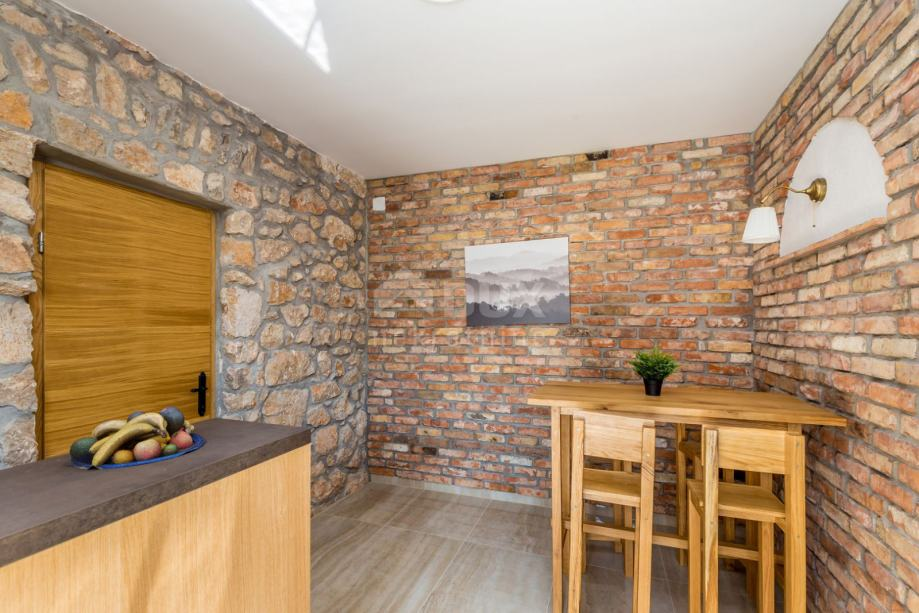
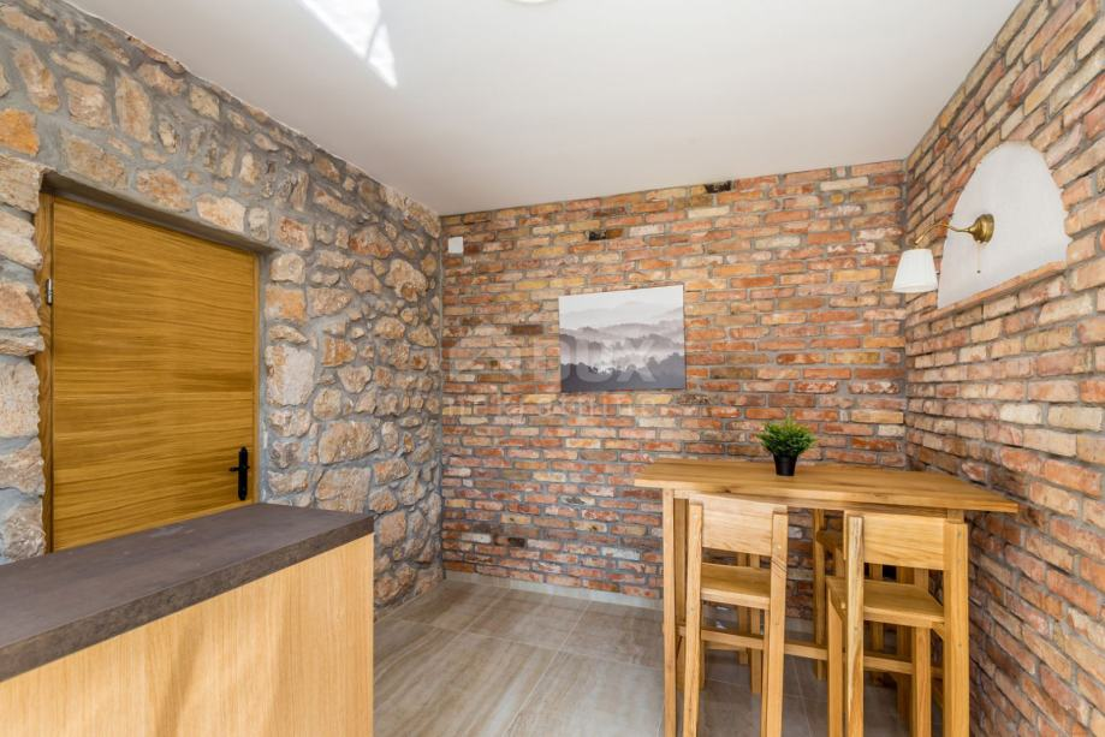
- fruit bowl (143, 431)
